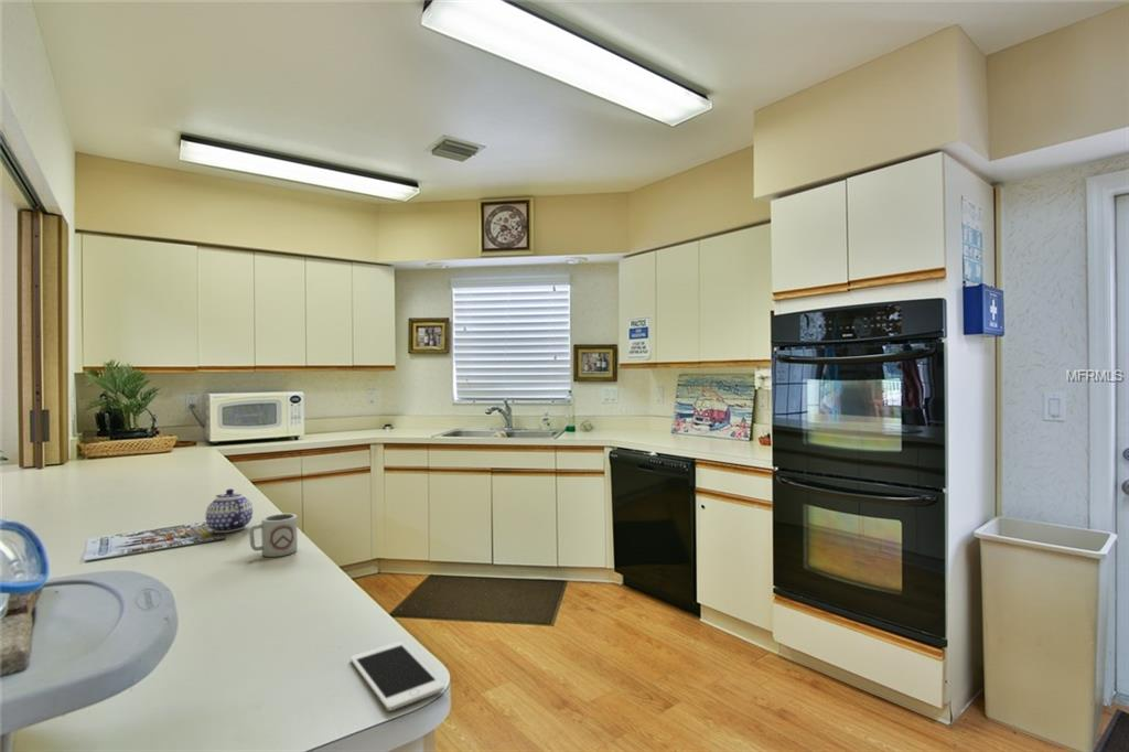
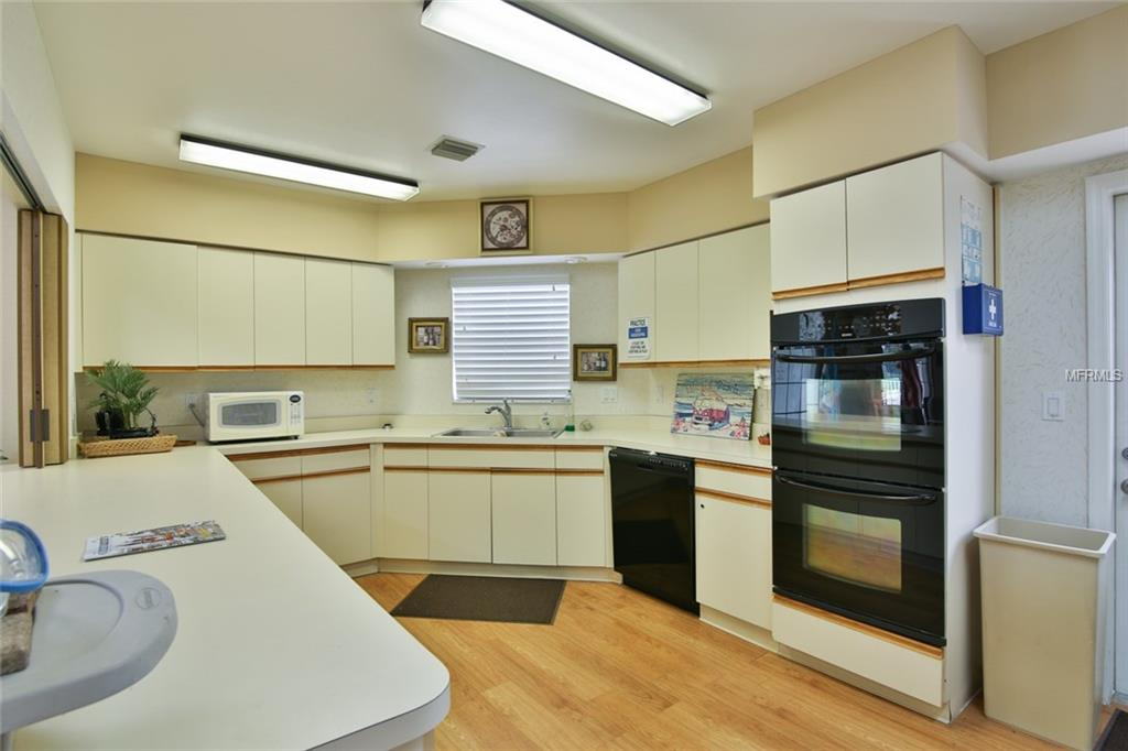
- cell phone (395, 672)
- cup (273, 535)
- teapot (229, 508)
